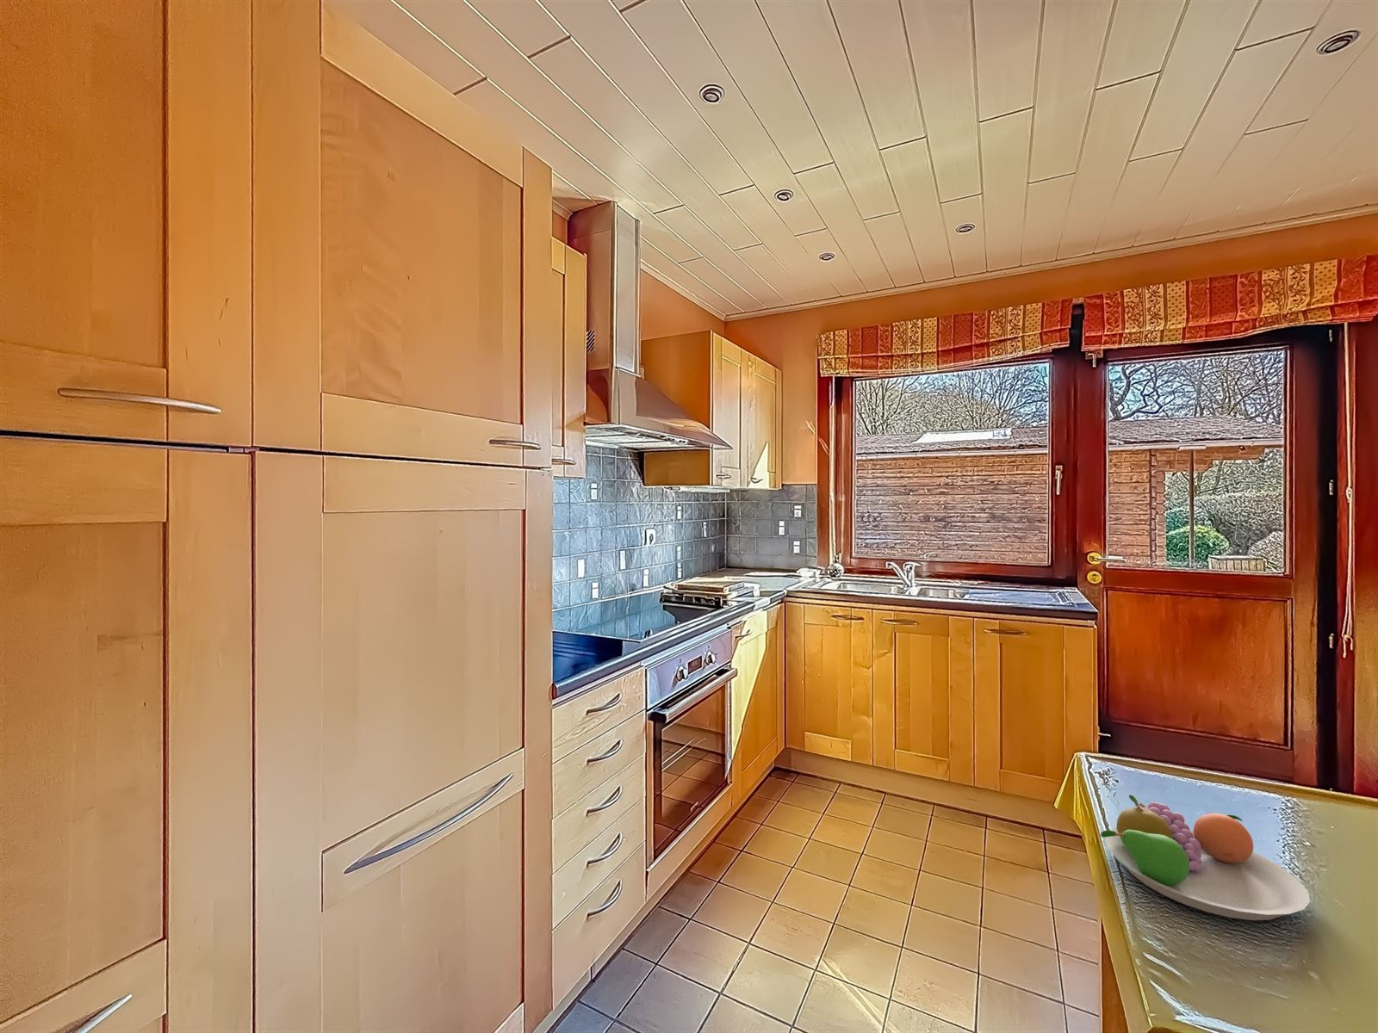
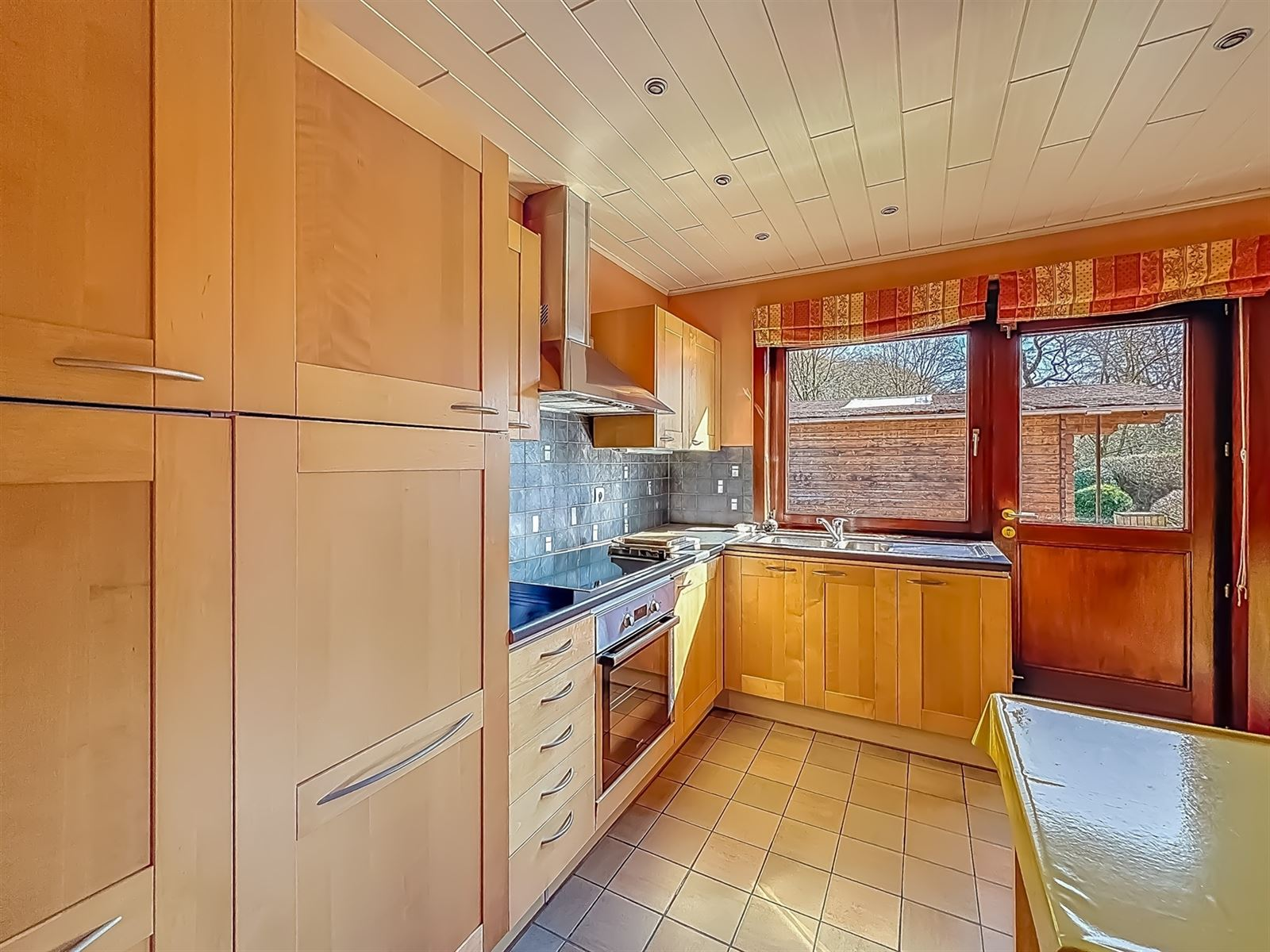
- fruit bowl (1190, 846)
